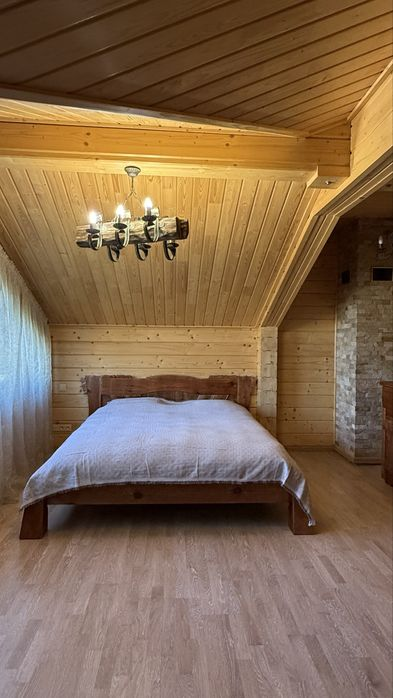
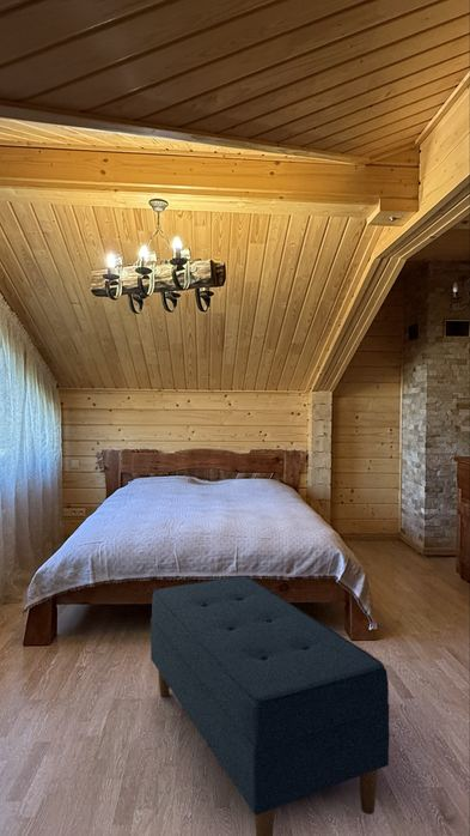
+ bench (249, 681)
